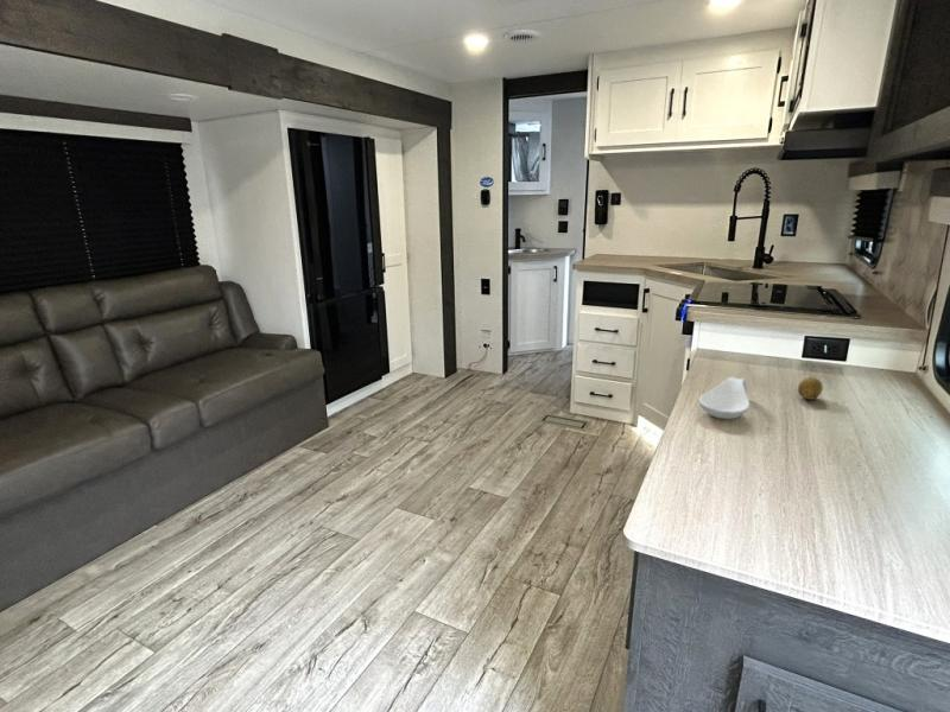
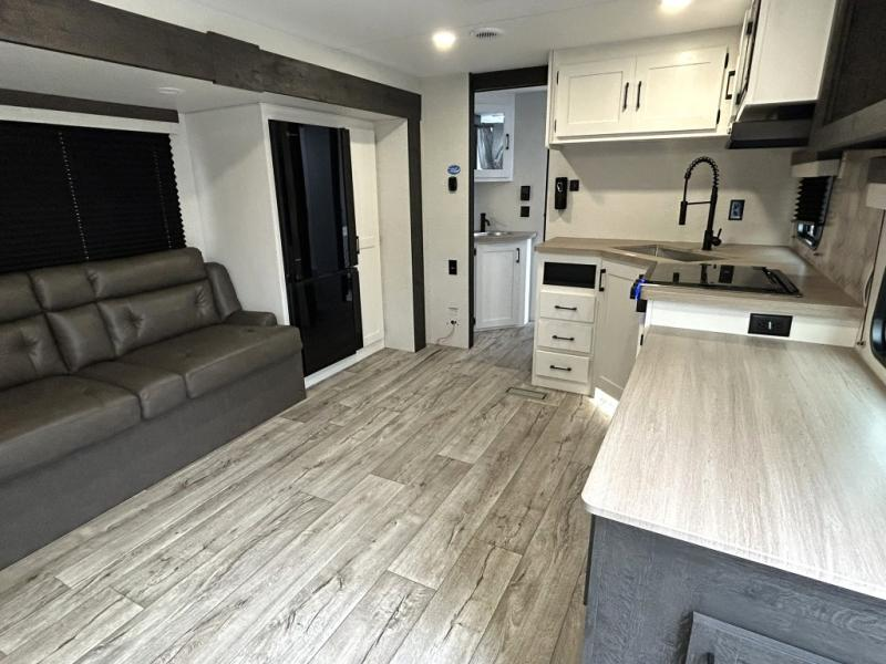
- fruit (810, 388)
- spoon rest (728, 395)
